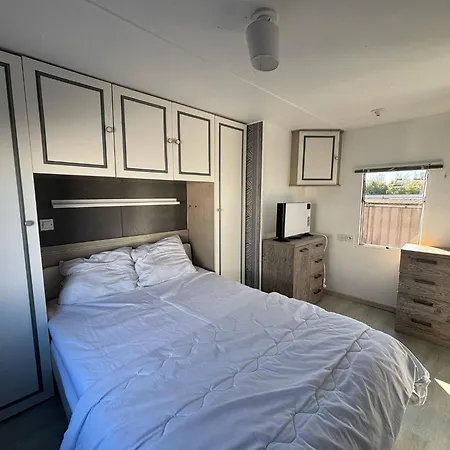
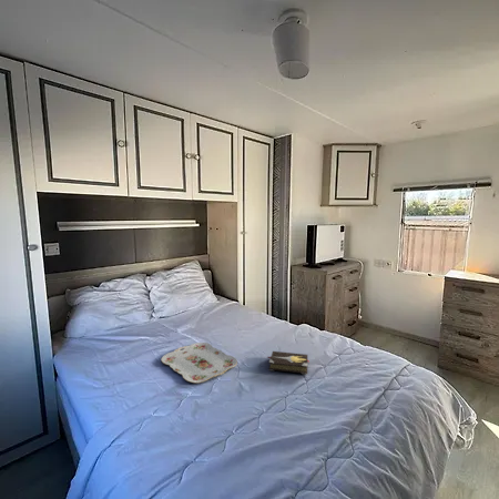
+ hardback book (288, 360)
+ serving tray (198, 360)
